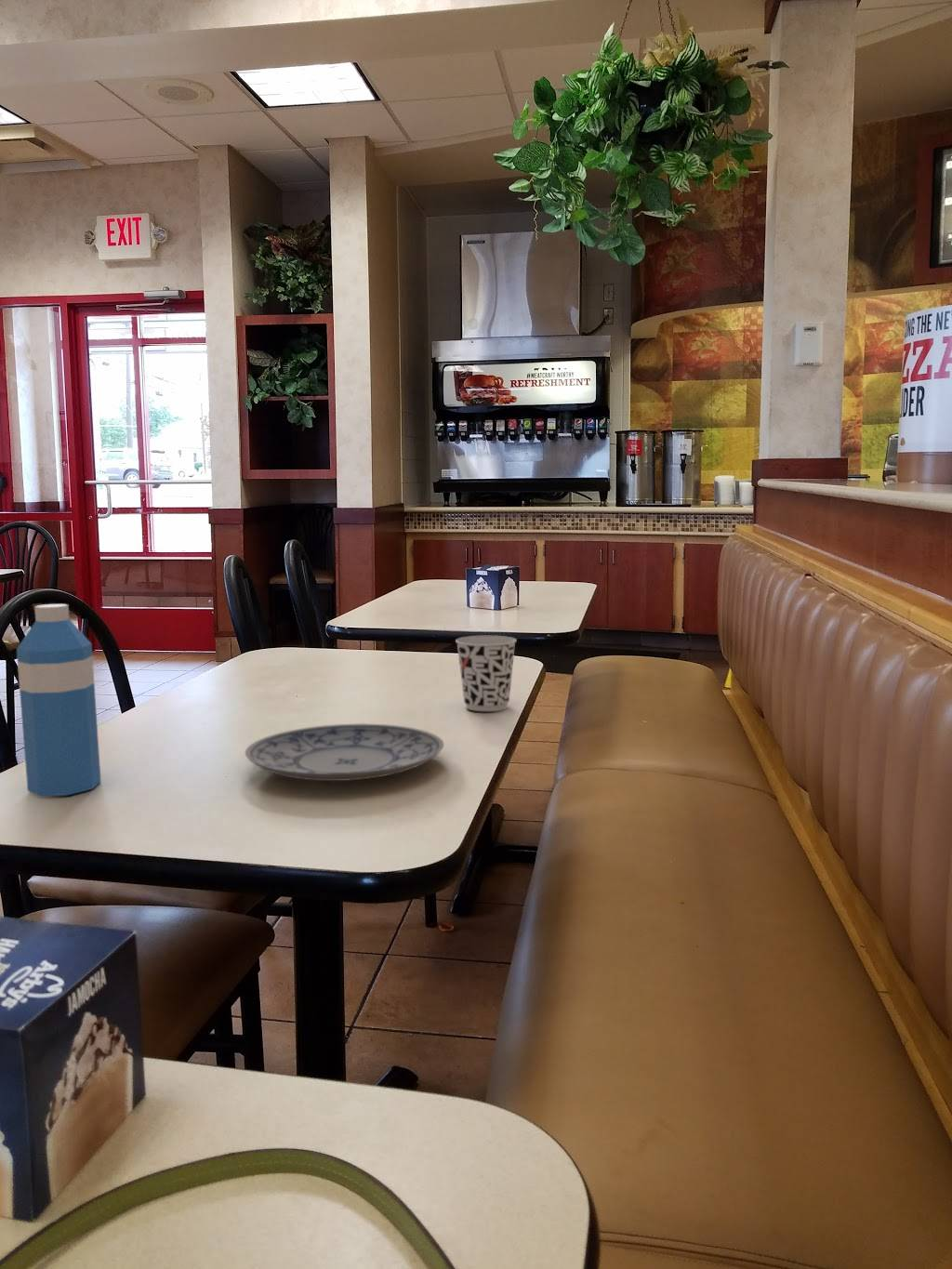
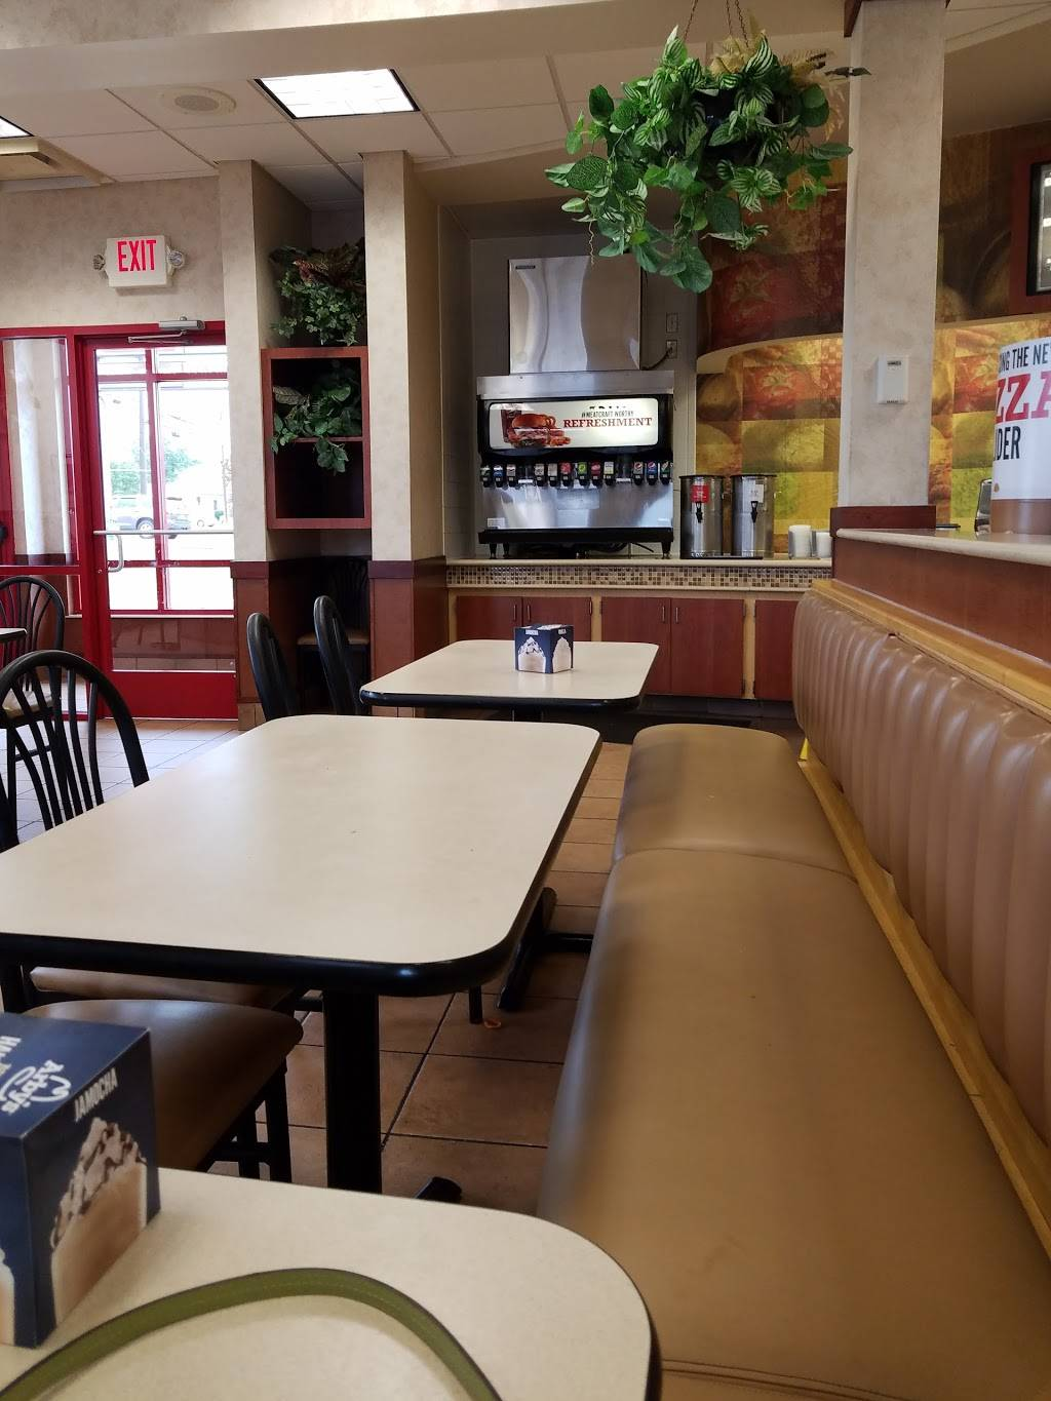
- water bottle (58, 696)
- cup (486, 673)
- plate (346, 756)
